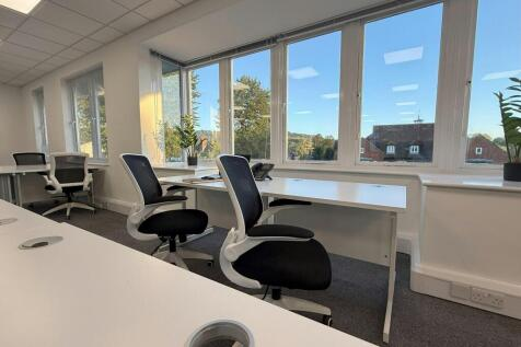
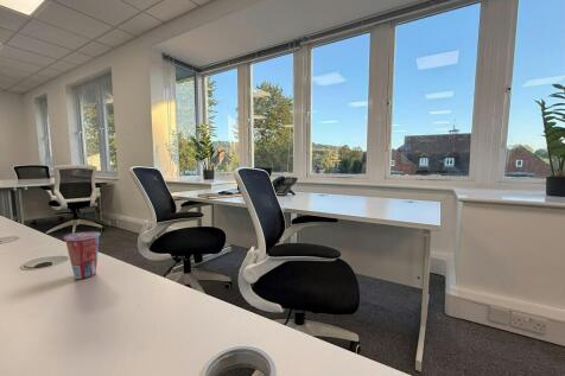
+ cup (82, 255)
